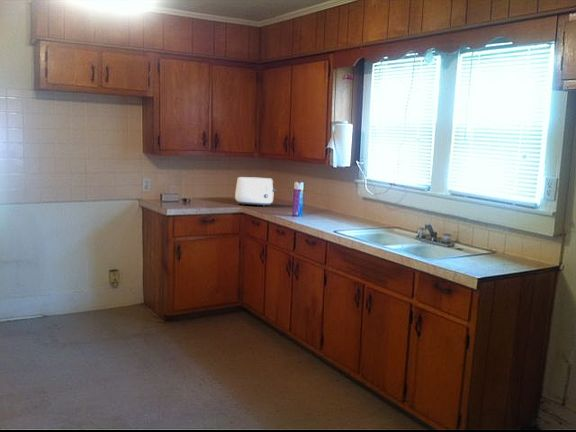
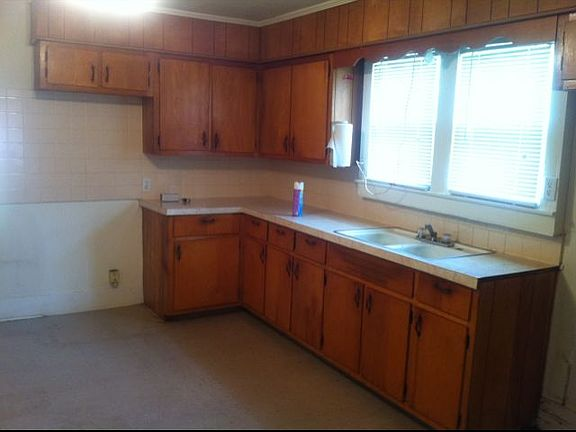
- toaster (254, 191)
